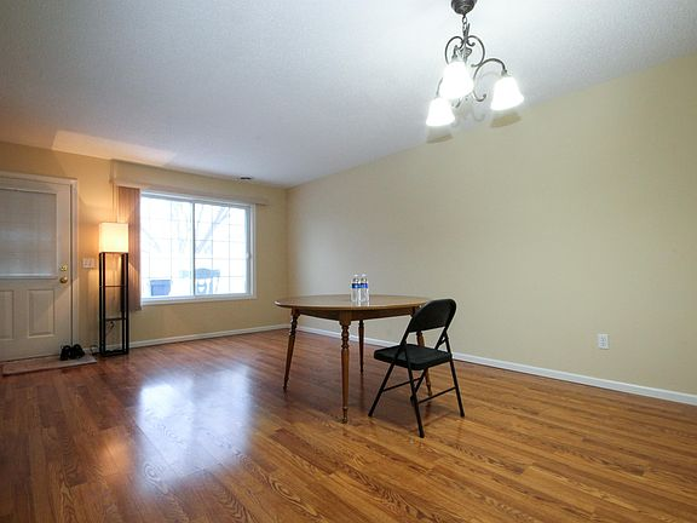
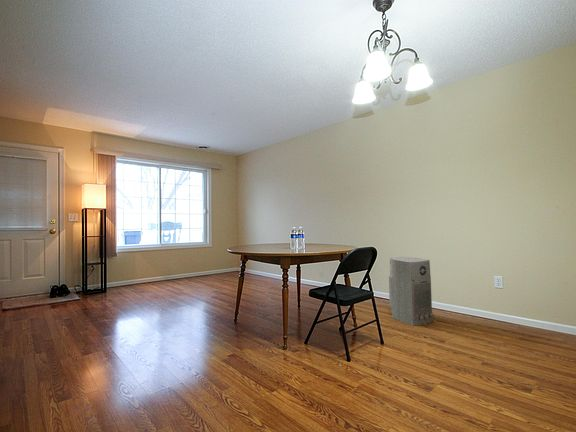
+ air purifier (409, 288)
